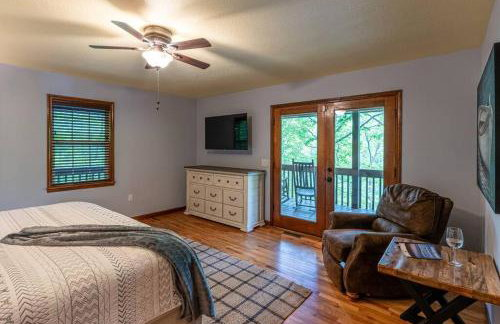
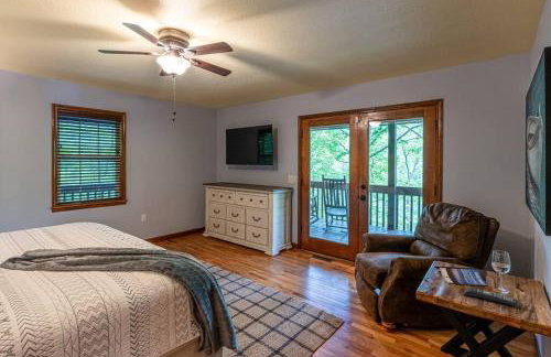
+ remote control (489, 295)
